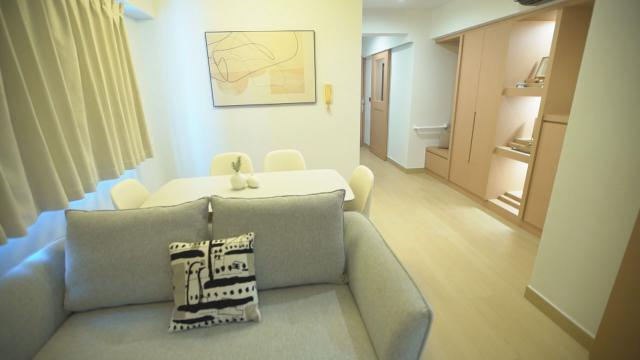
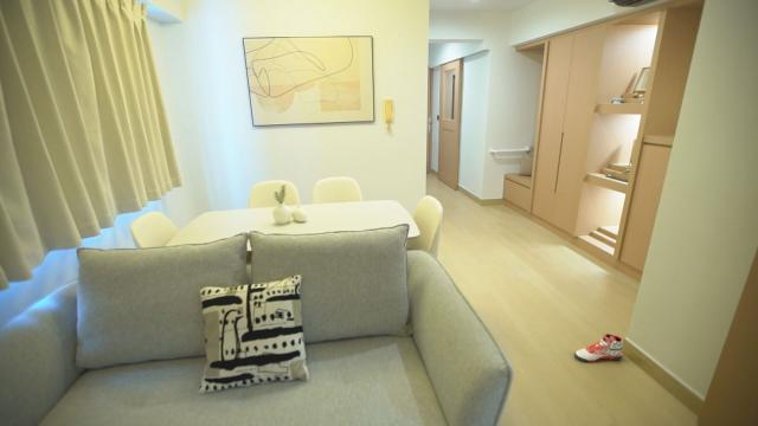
+ sneaker (598, 346)
